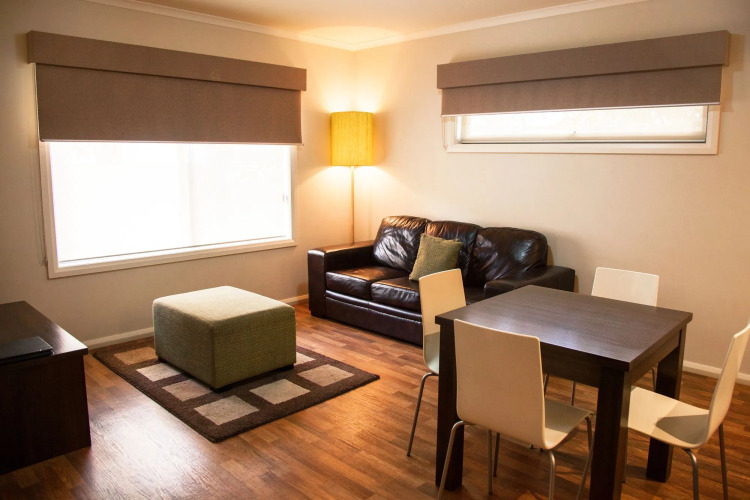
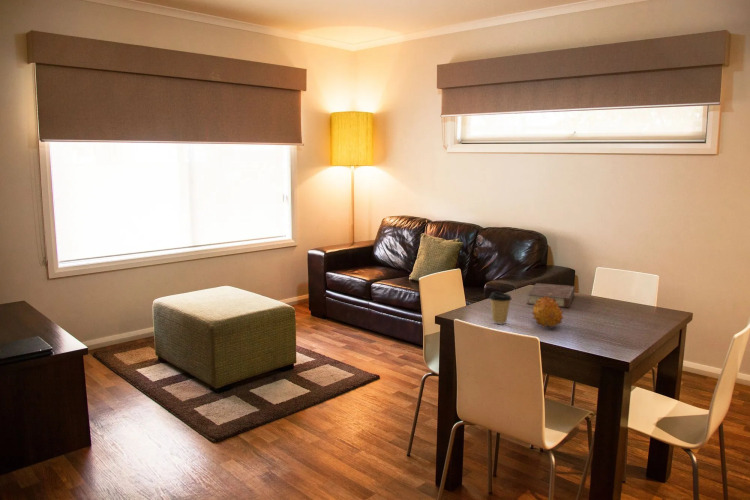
+ coffee cup (499, 308)
+ book (551, 294)
+ fruit (547, 311)
